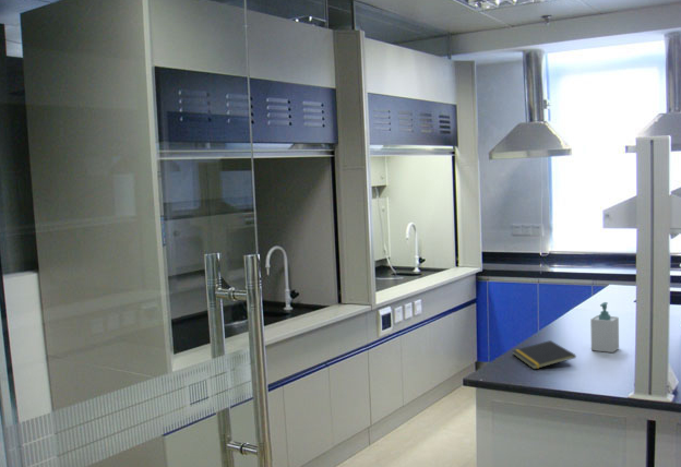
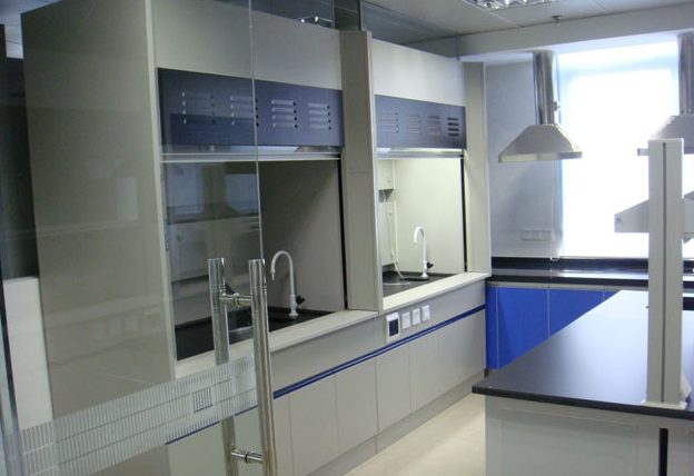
- notepad (542, 354)
- soap bottle (605, 325)
